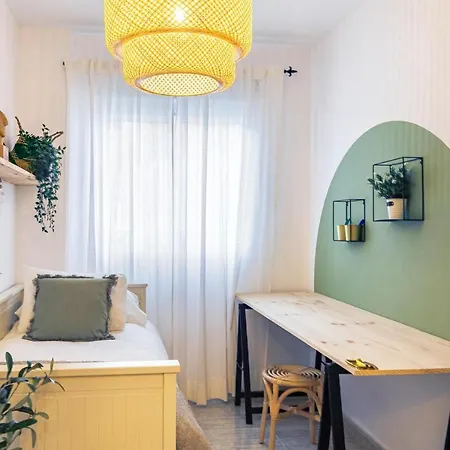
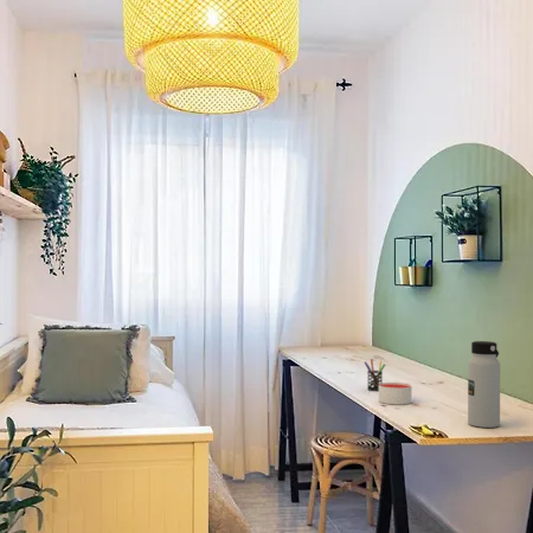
+ pen holder (377, 374)
+ water bottle (483, 383)
+ candle (394, 392)
